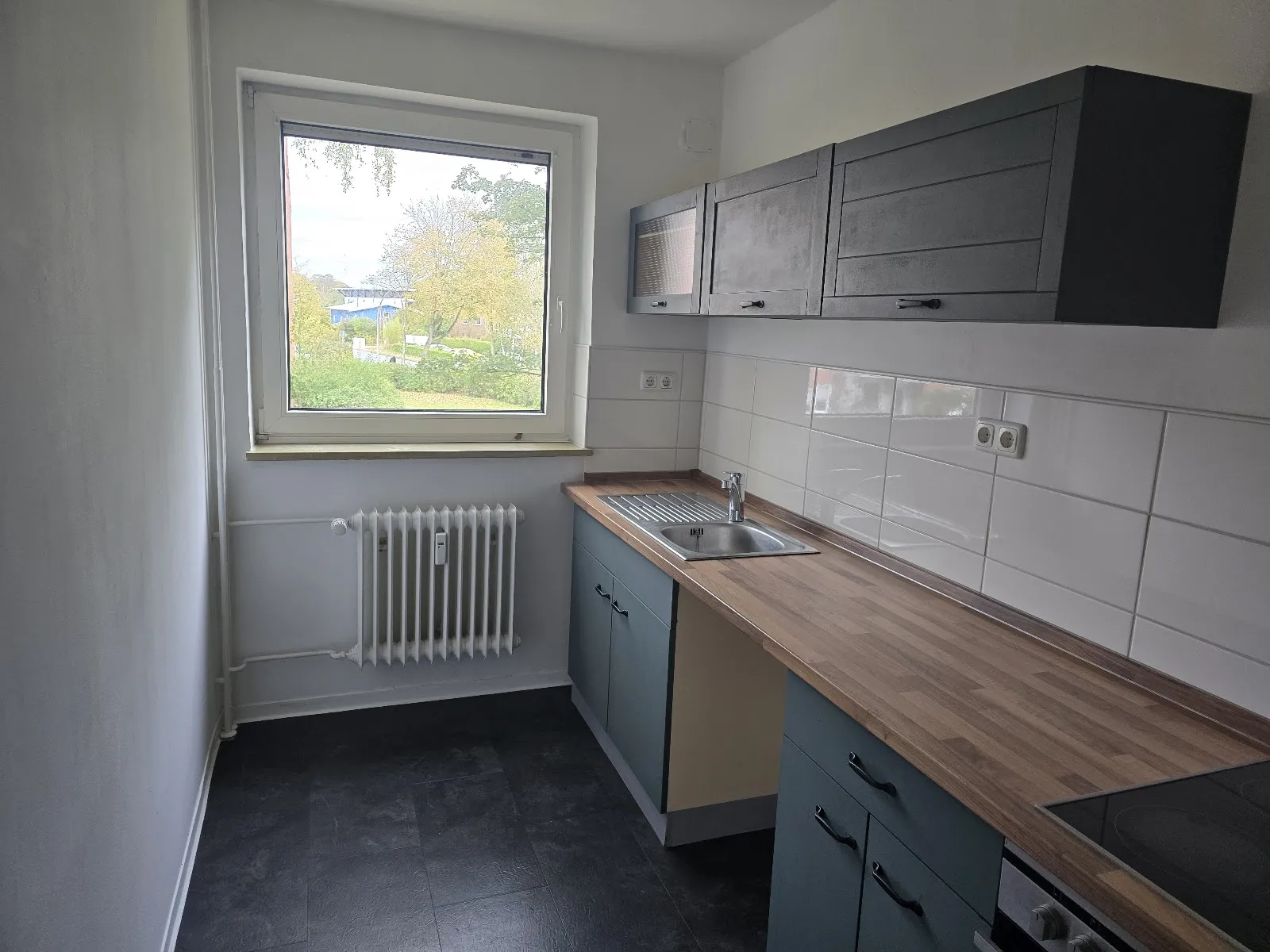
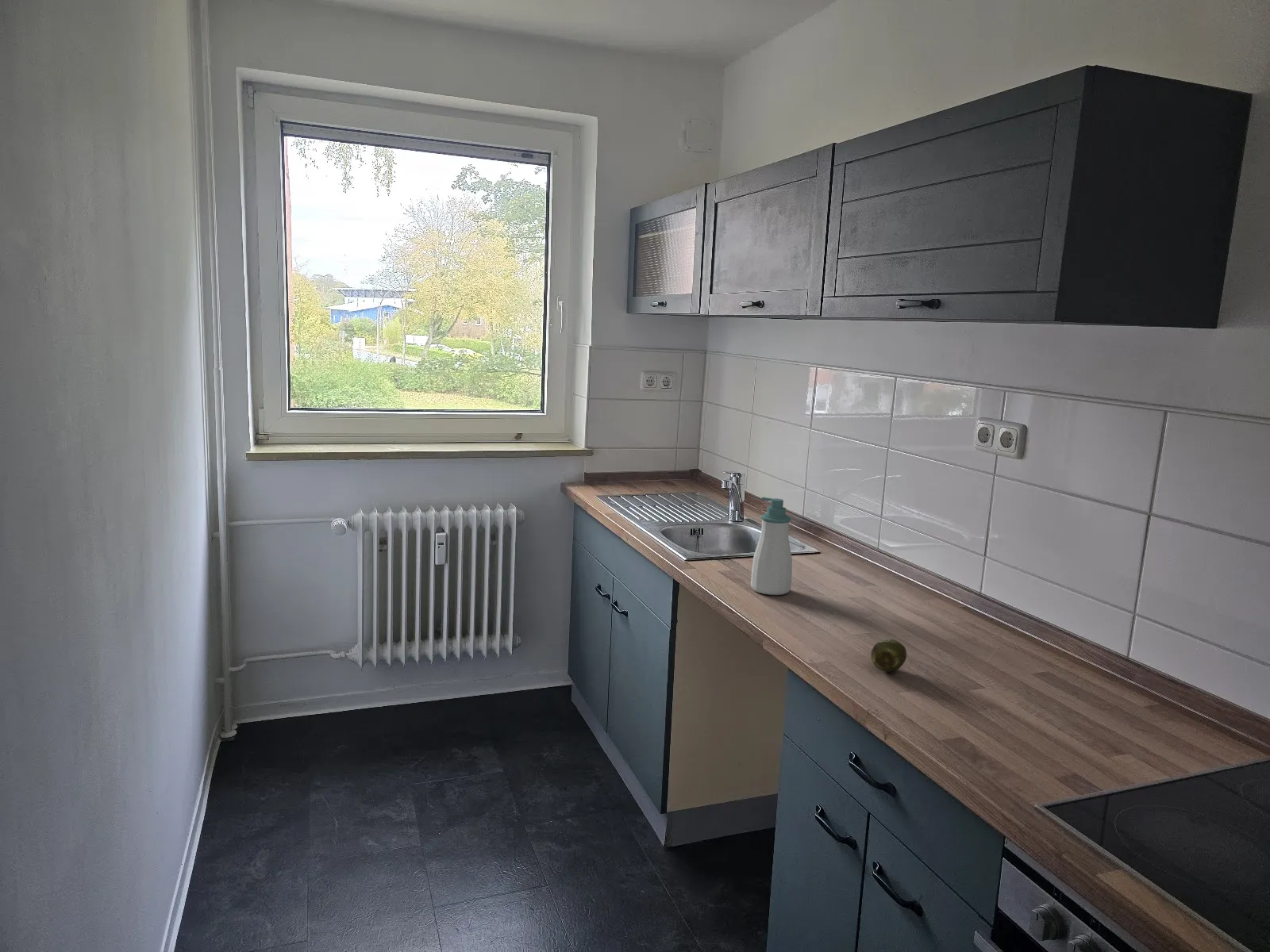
+ soap bottle (773, 545)
+ fruit (888, 655)
